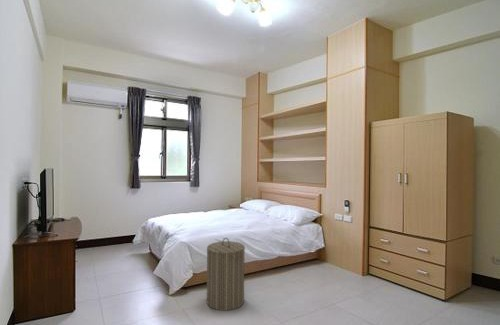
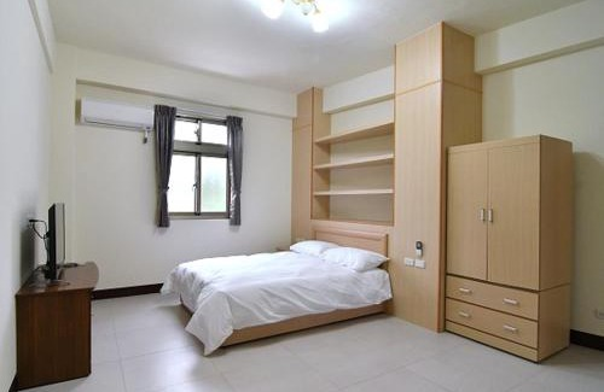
- laundry hamper (225, 269)
